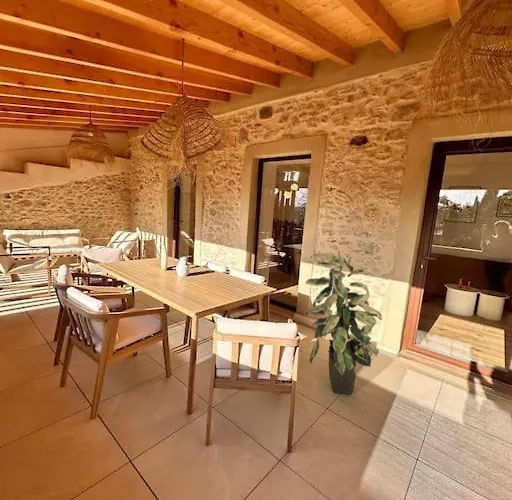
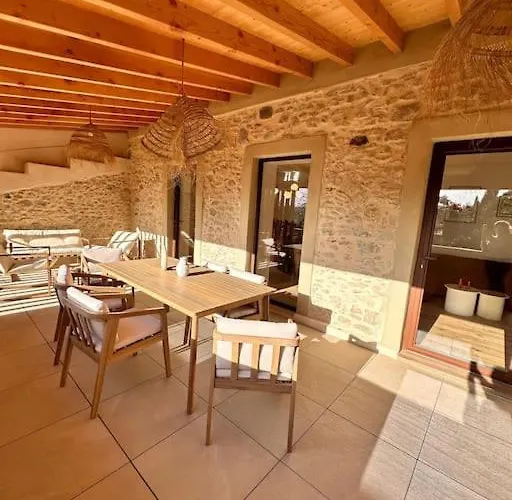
- indoor plant (343, 323)
